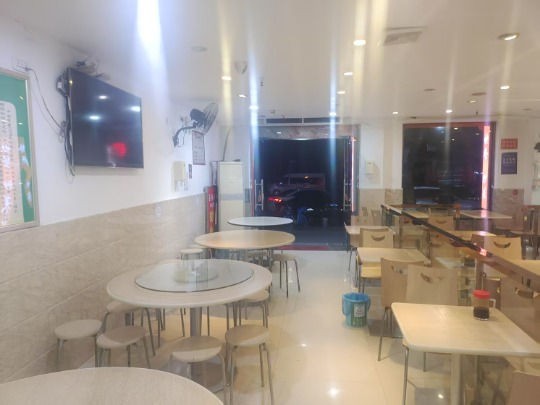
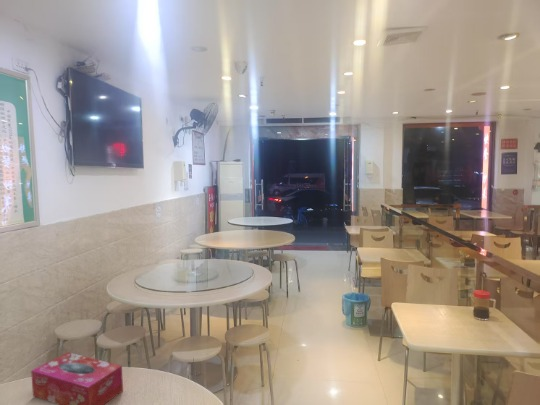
+ tissue box (77, 380)
